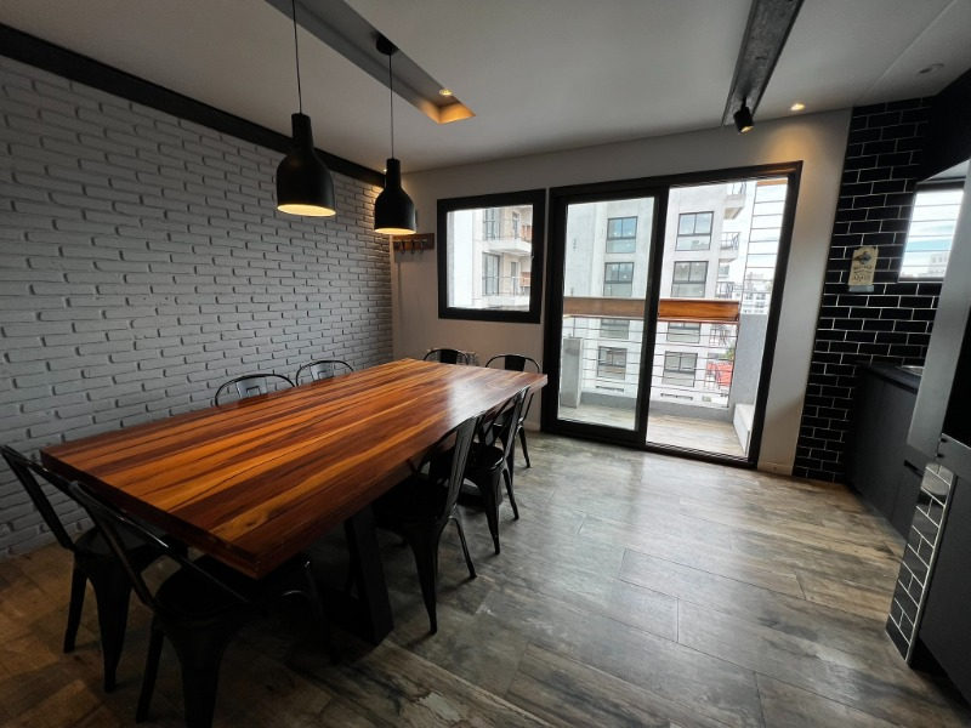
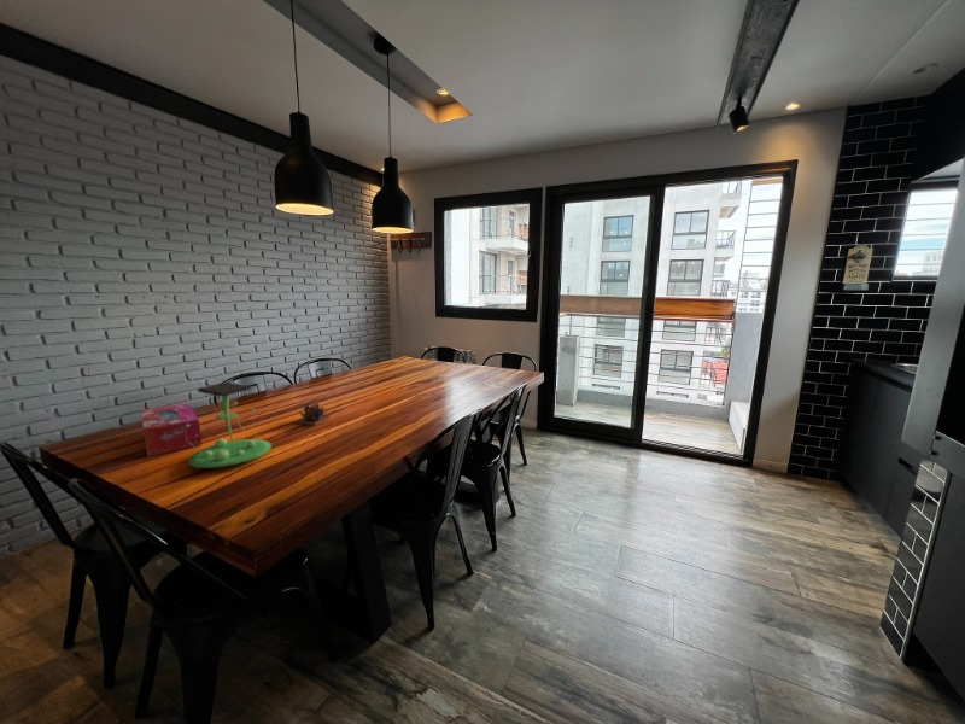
+ plant (253, 409)
+ tissue box (170, 426)
